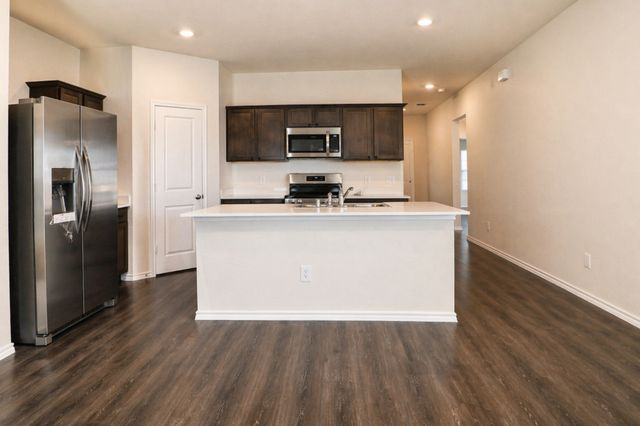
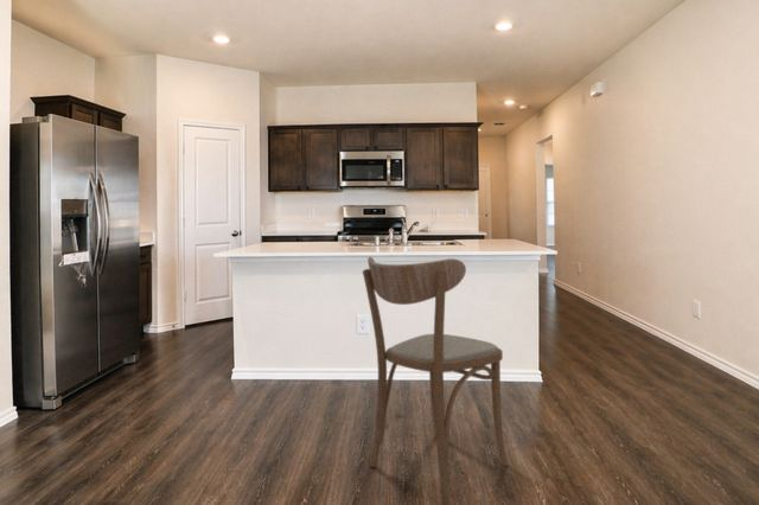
+ dining chair (434, 363)
